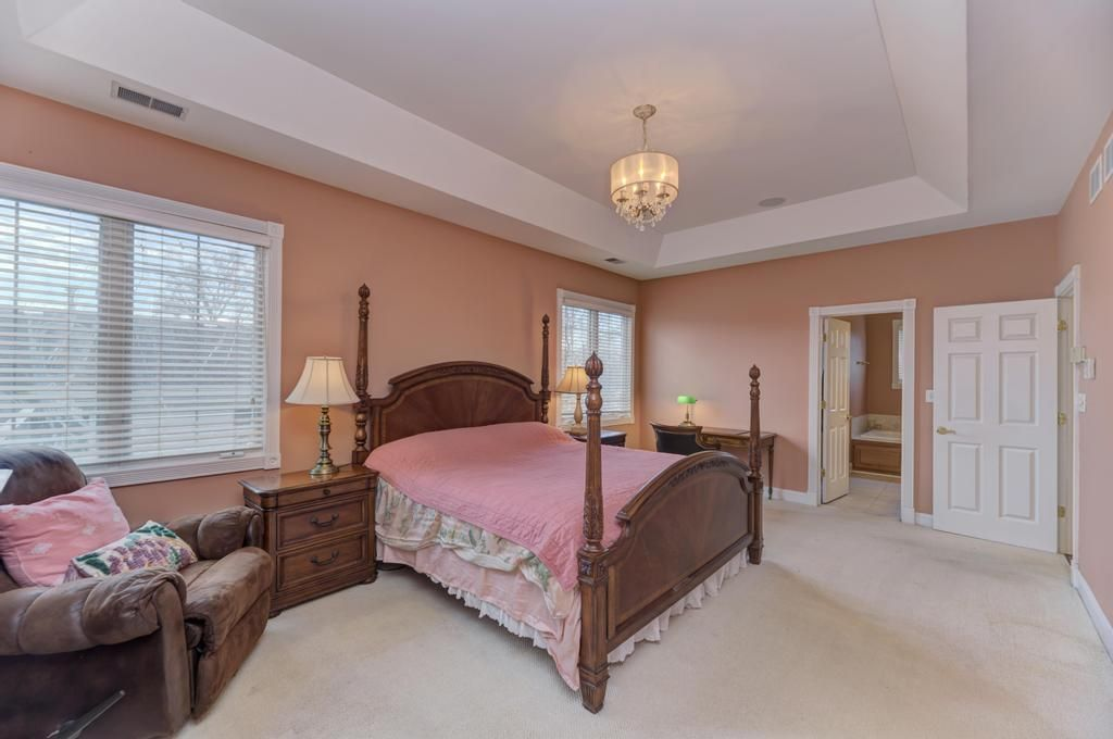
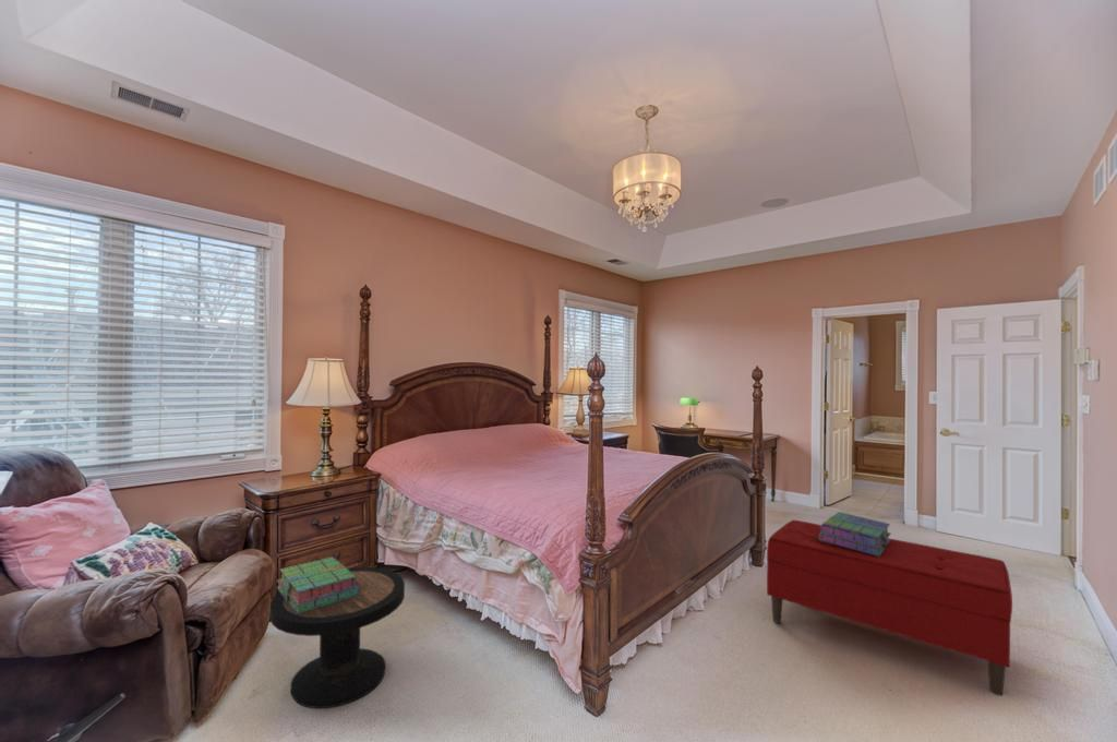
+ stack of books (854, 532)
+ bench (878, 593)
+ stack of books (317, 581)
+ side table (340, 634)
